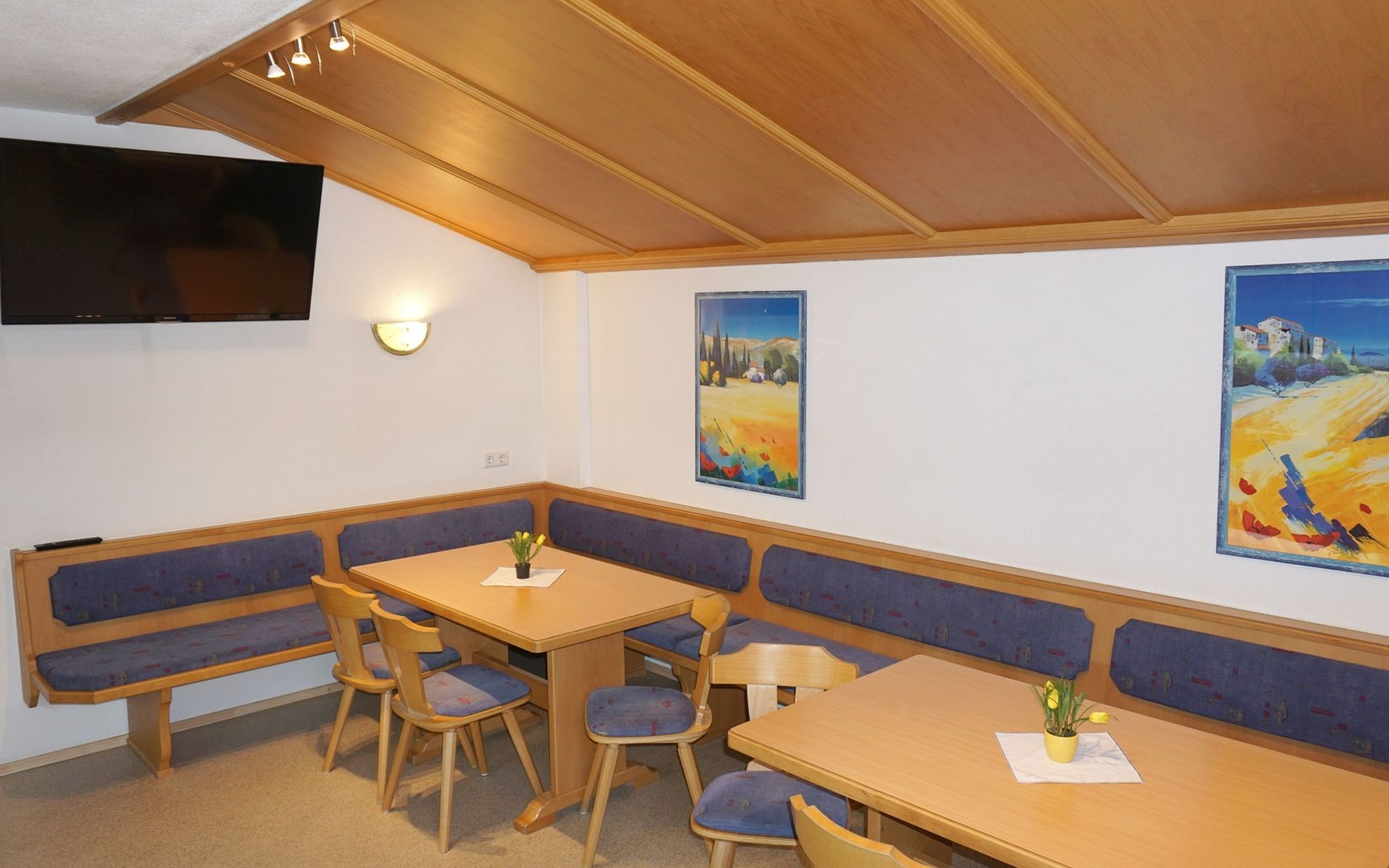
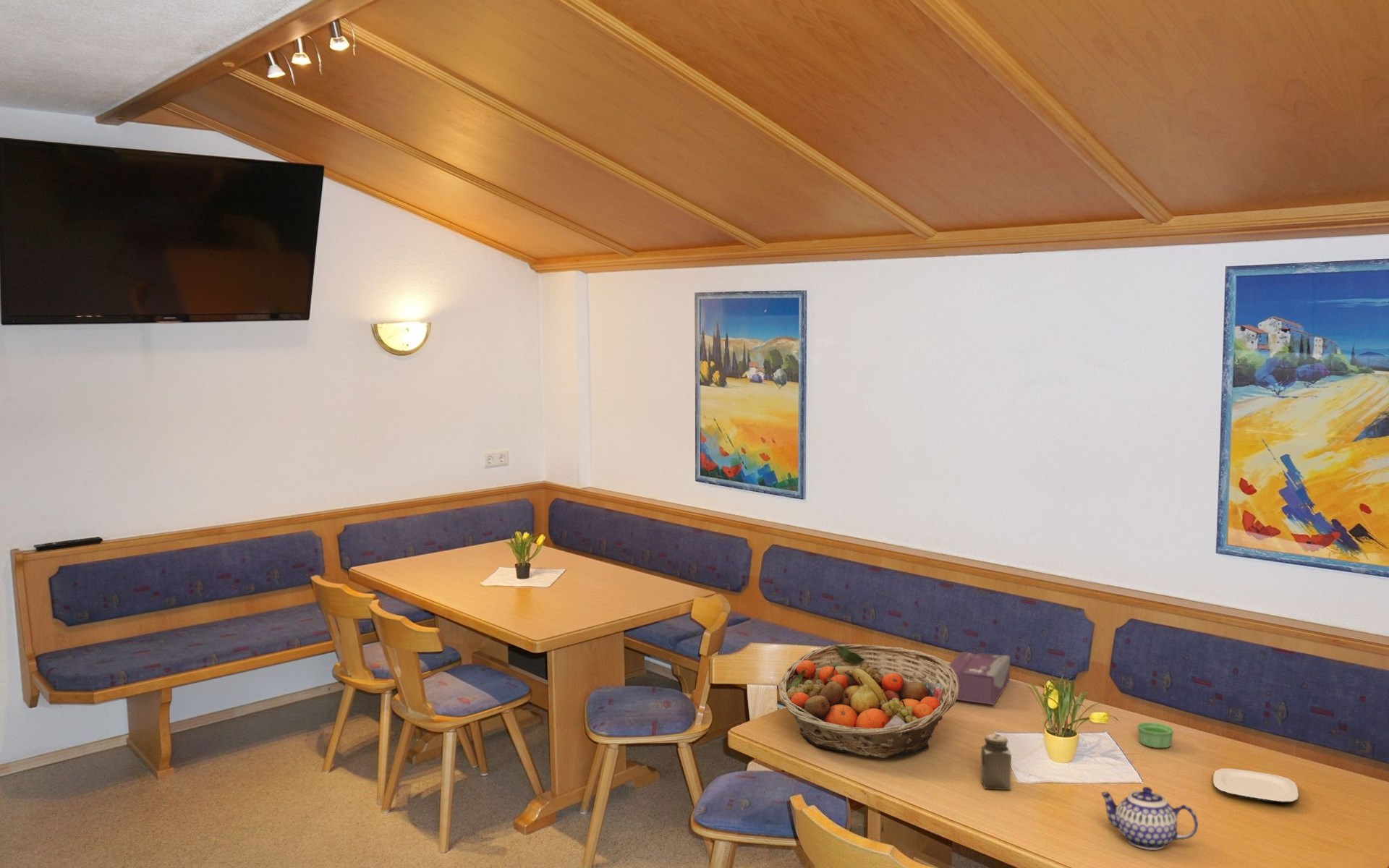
+ teapot (1147, 814)
+ fruit basket (866, 699)
+ tissue box (976, 676)
+ ramekin (1155, 735)
+ salt shaker (995, 760)
+ plate (1254, 786)
